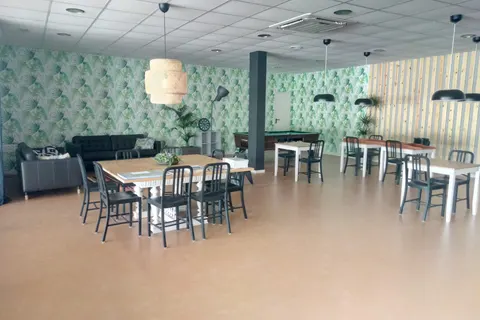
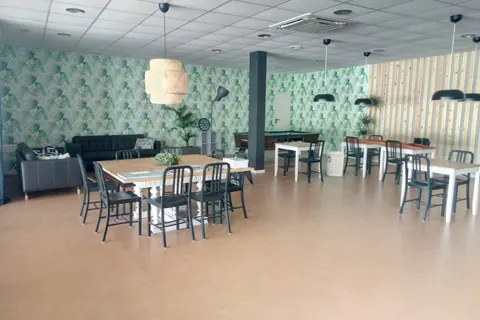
+ trash can (335, 162)
